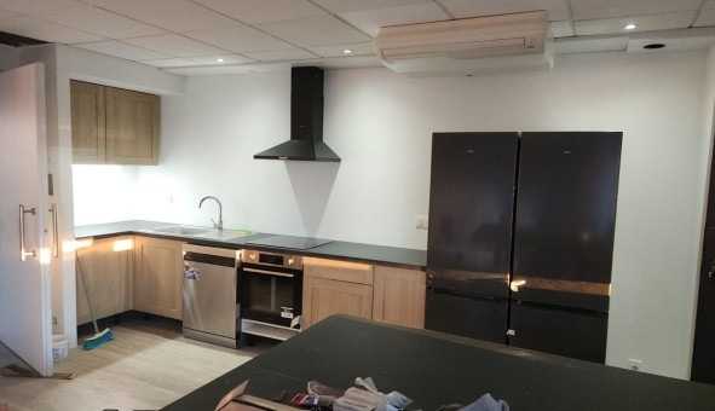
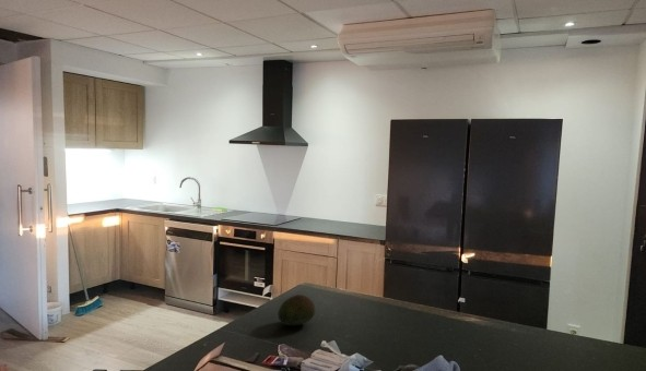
+ fruit (295, 310)
